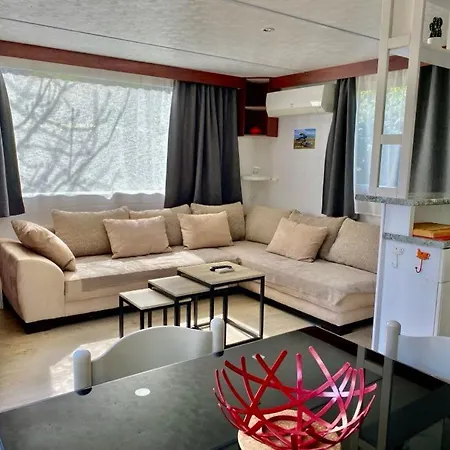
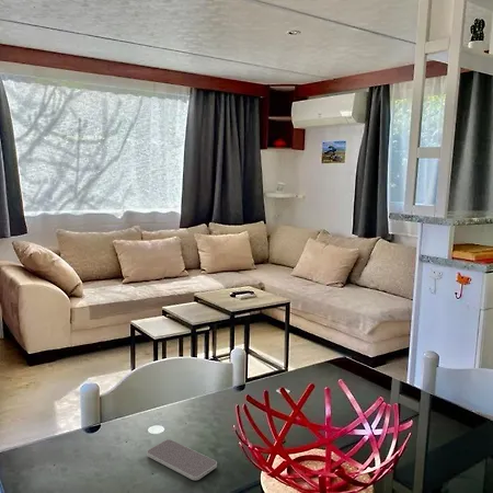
+ smartphone (181, 458)
